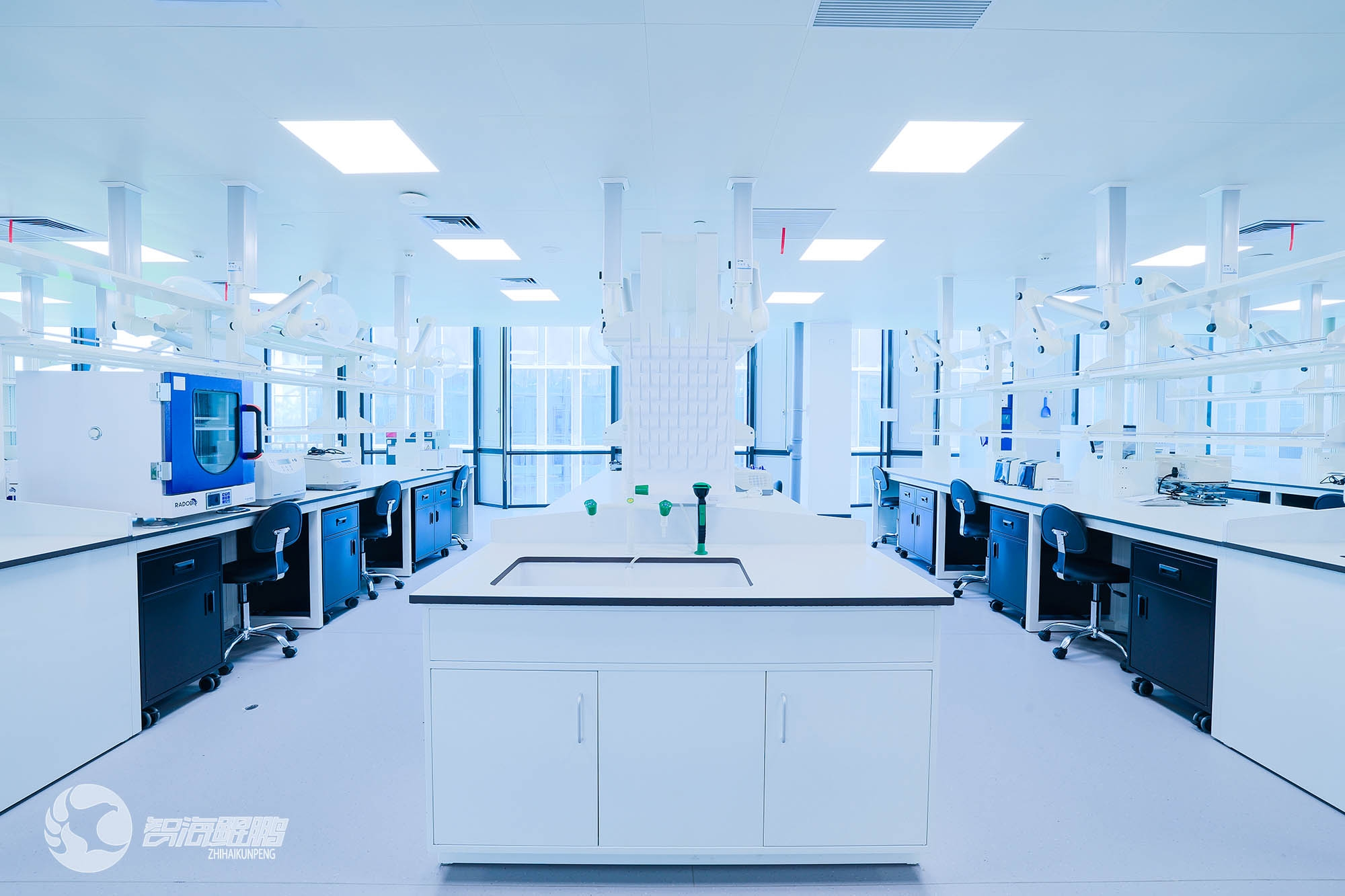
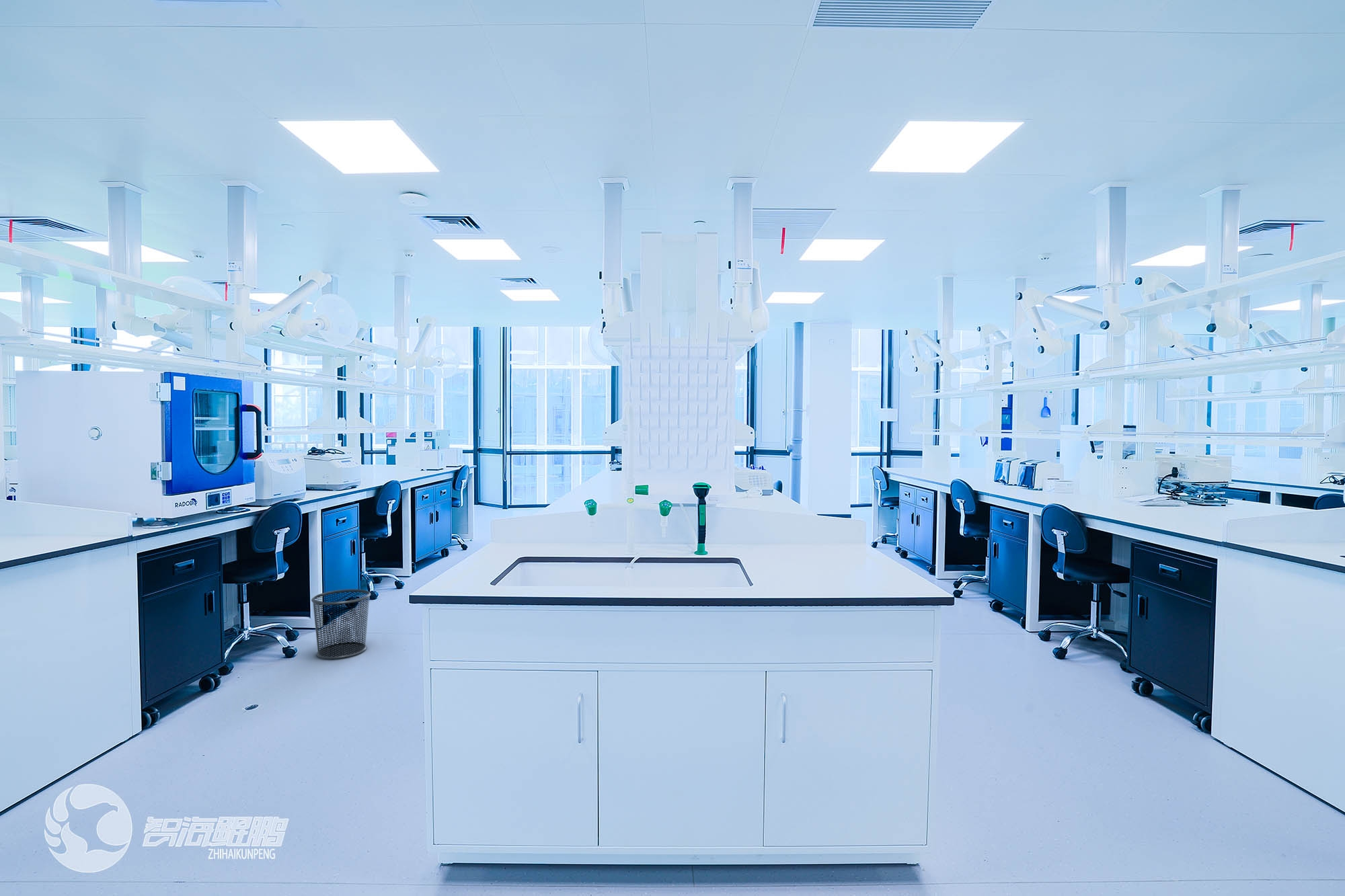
+ waste bin (342, 624)
